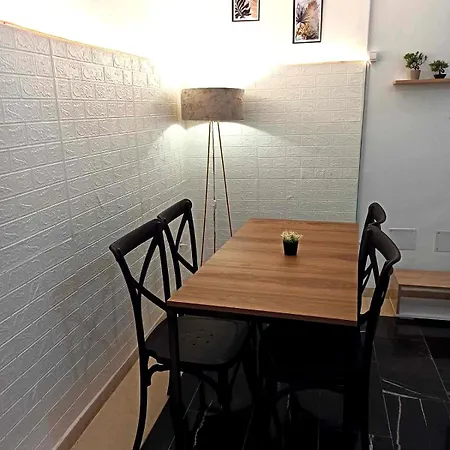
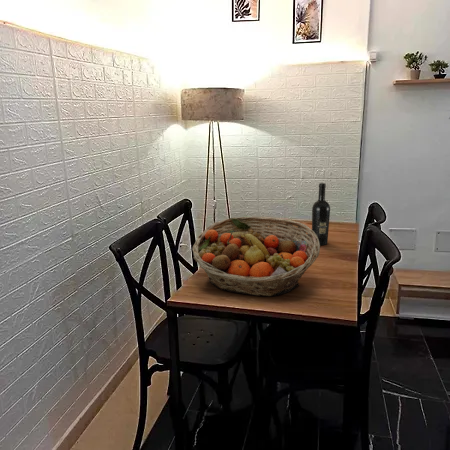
+ fruit basket (254, 254)
+ wine bottle (320, 213)
